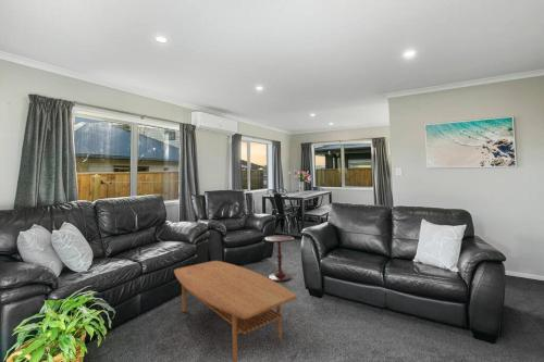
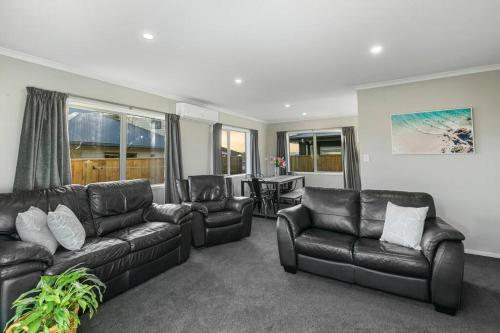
- side table (280, 257)
- coffee table (226, 302)
